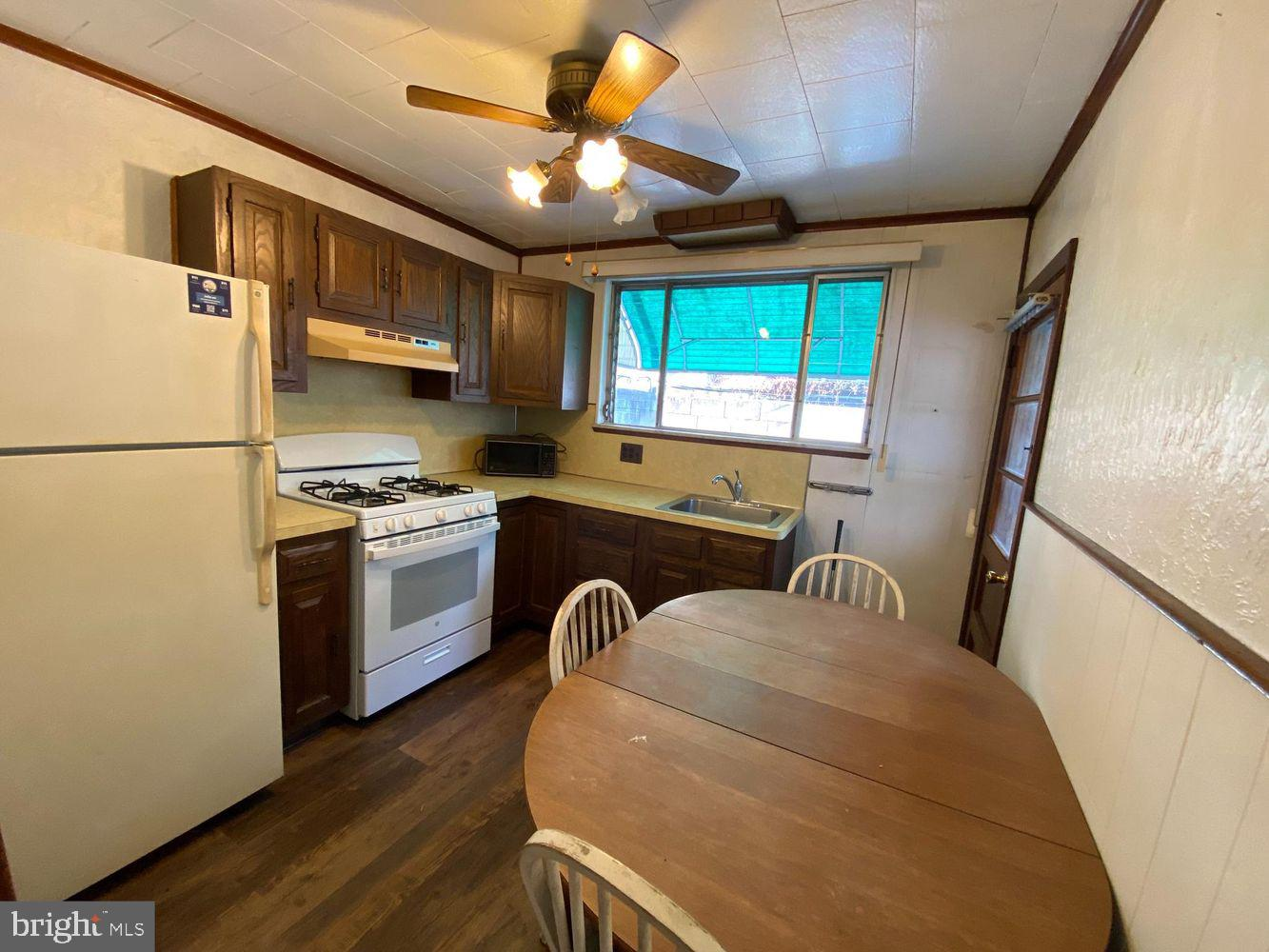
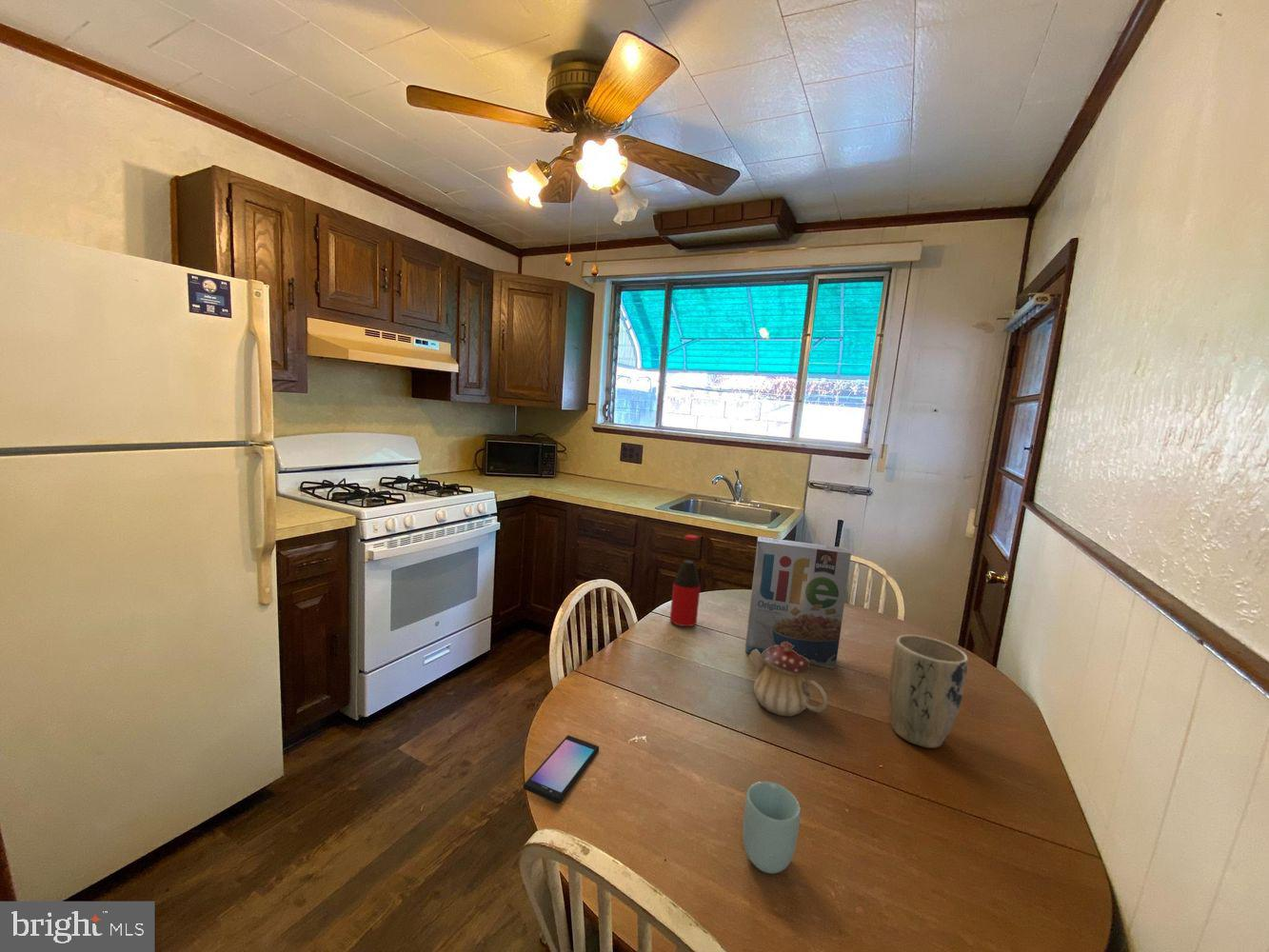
+ plant pot (923, 691)
+ bottle (686, 579)
+ cup (769, 829)
+ smartphone (563, 765)
+ cereal box (795, 601)
+ teapot (786, 674)
